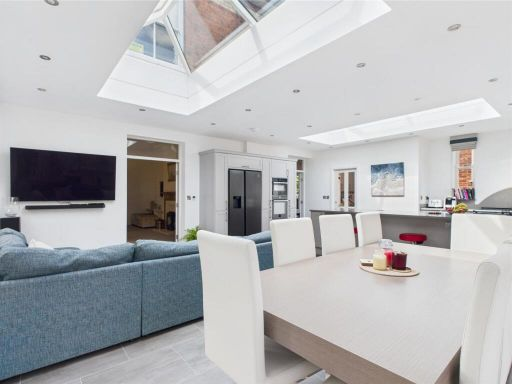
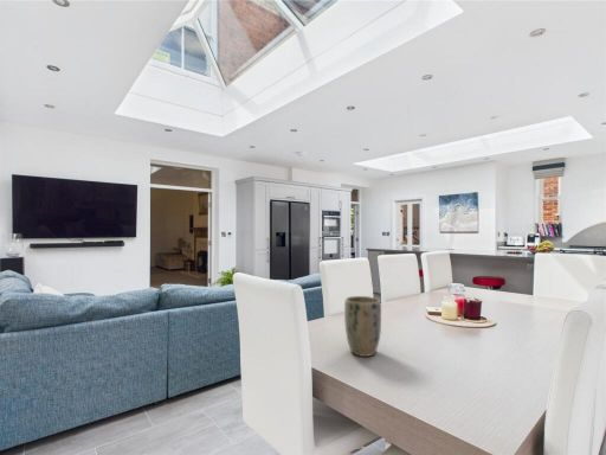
+ plant pot (362, 325)
